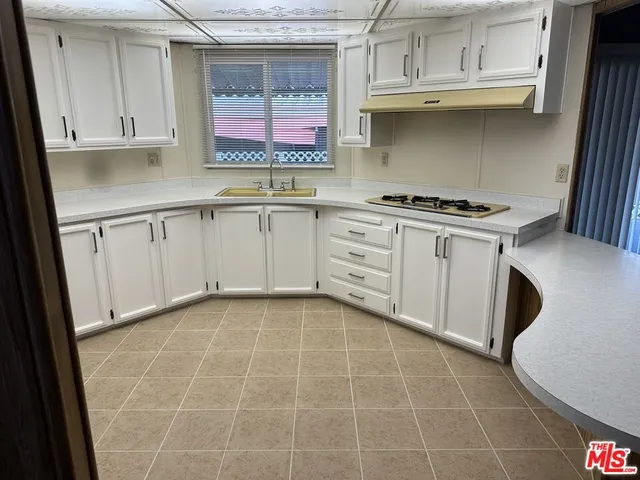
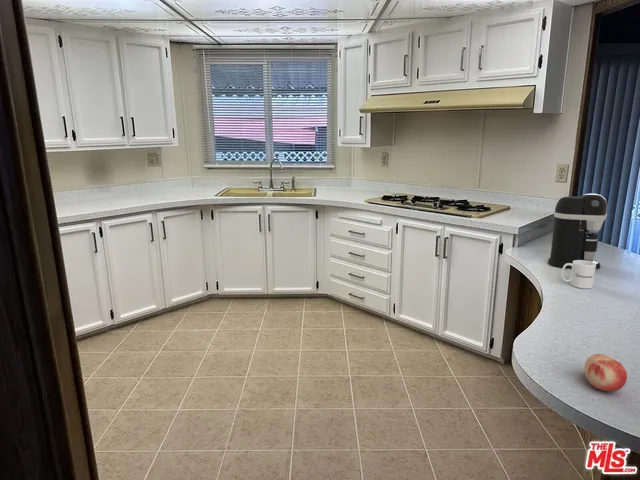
+ mug (577, 273)
+ coffee maker (577, 229)
+ fruit (604, 372)
